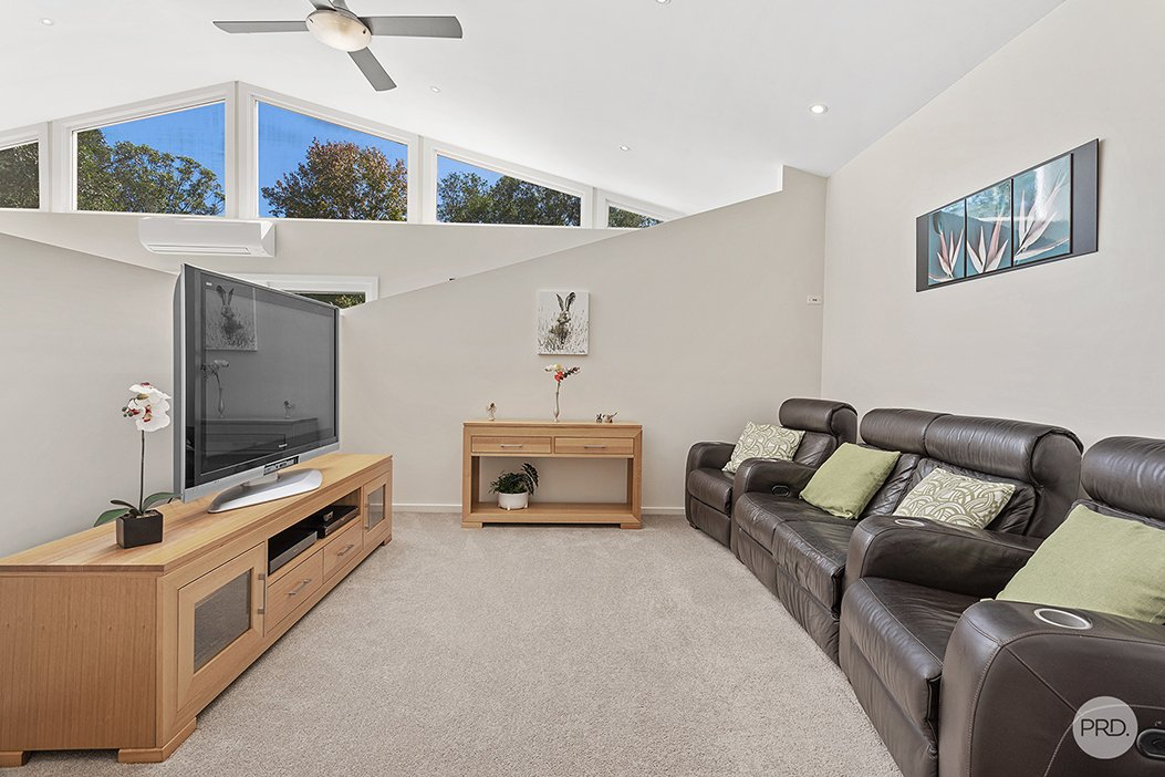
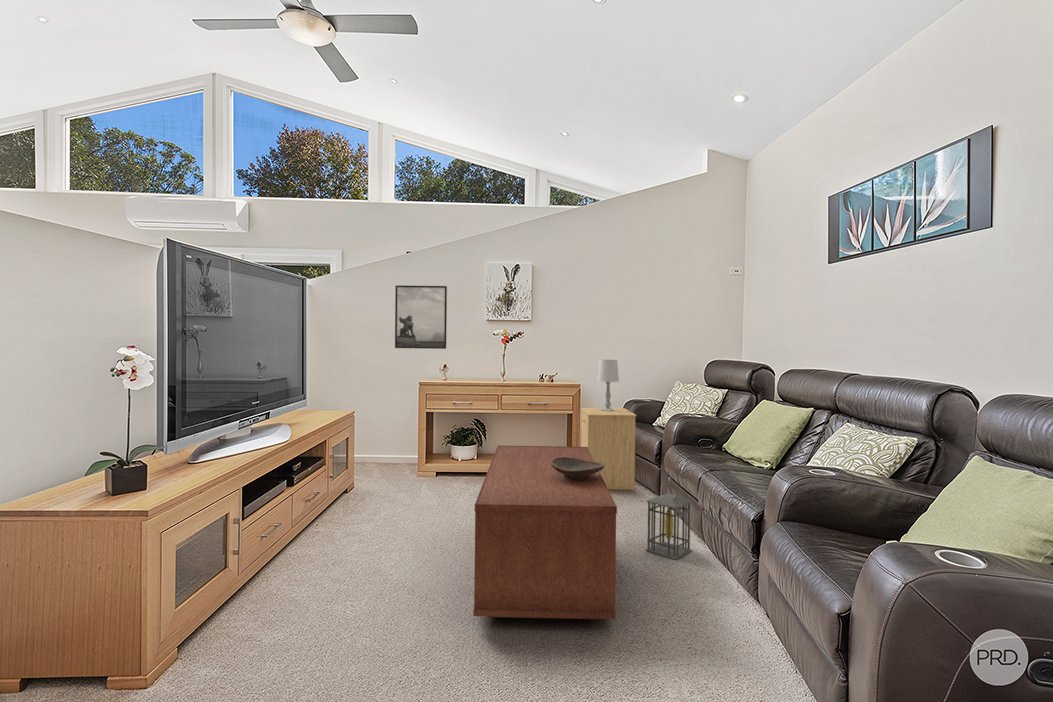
+ table lamp (608, 384)
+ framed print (420, 317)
+ side table (606, 447)
+ coffee table (543, 517)
+ lantern (669, 517)
+ decorative bowl (577, 469)
